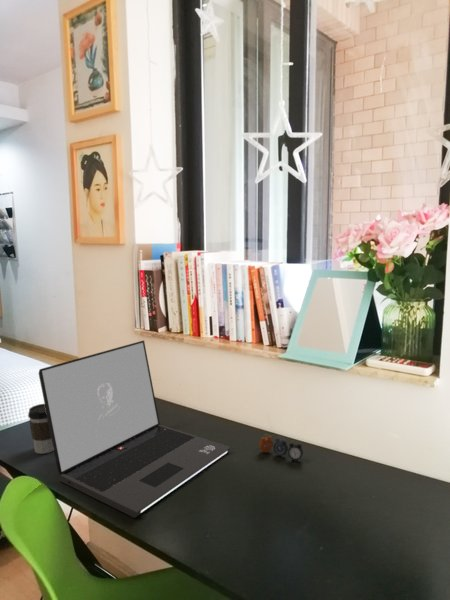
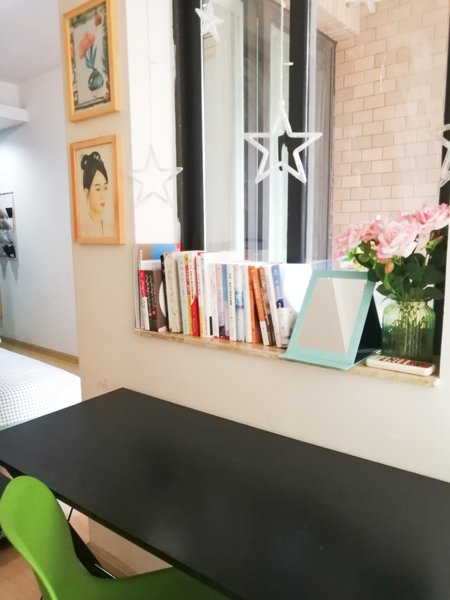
- laptop (140, 413)
- alarm clock (280, 447)
- coffee cup (43, 428)
